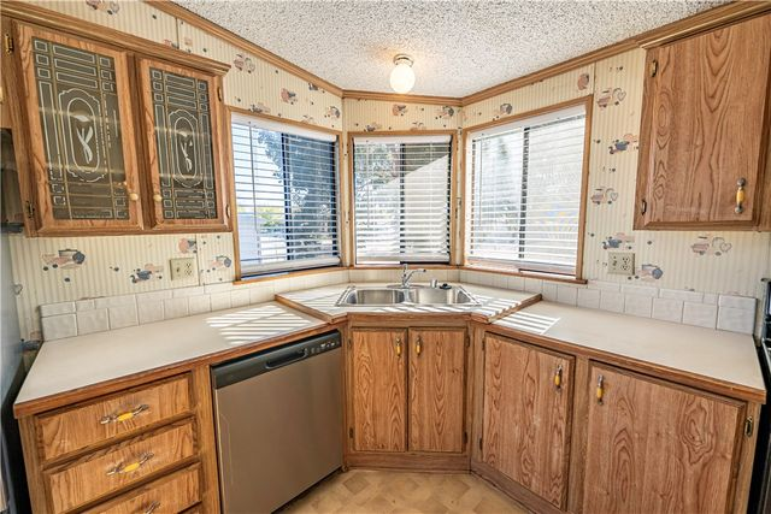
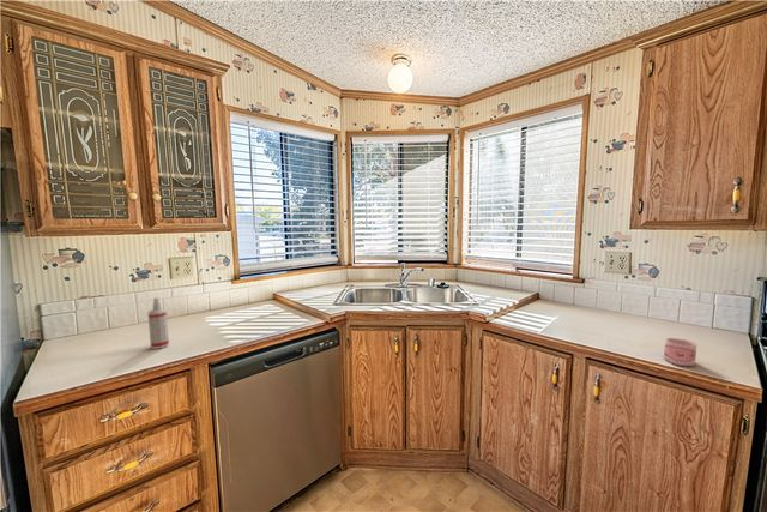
+ mug (680, 350)
+ spray bottle (157, 321)
